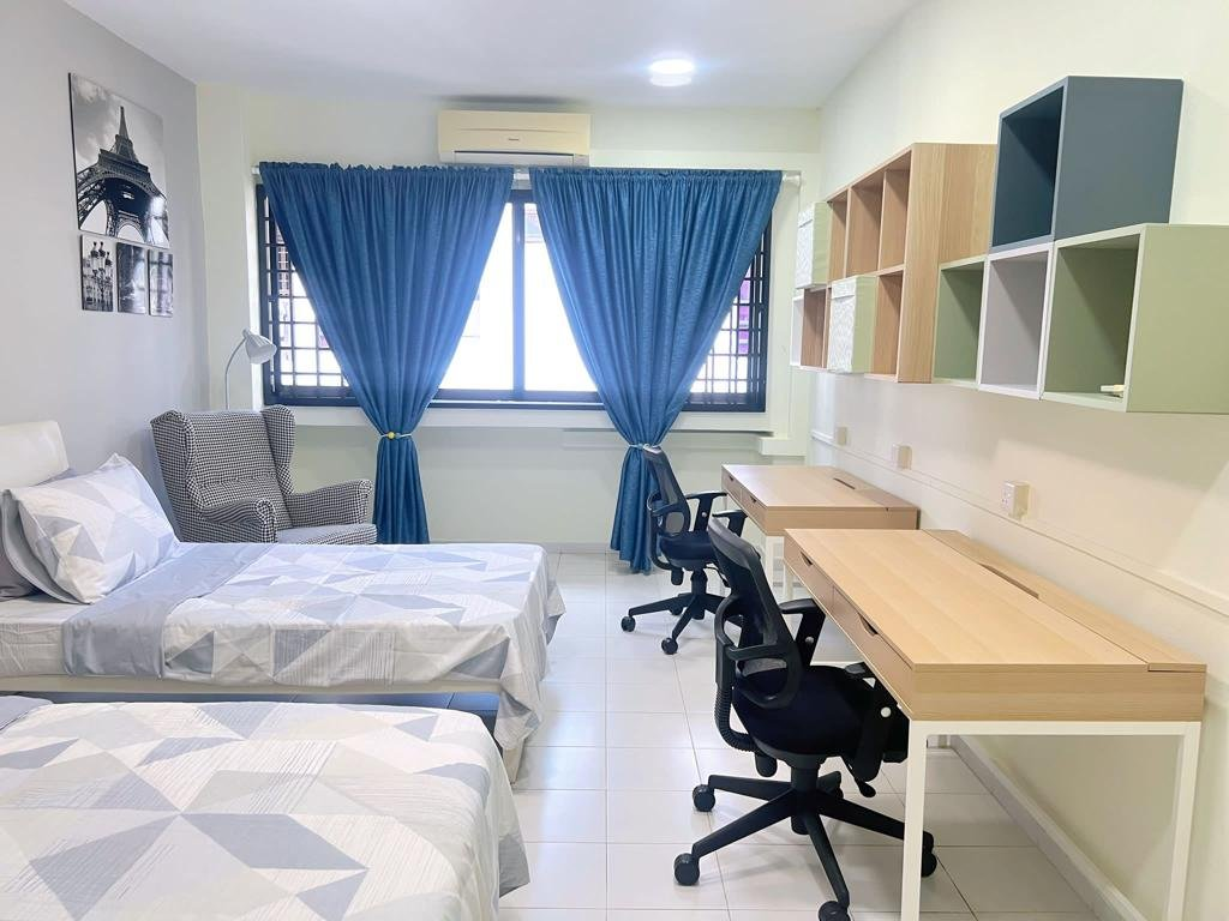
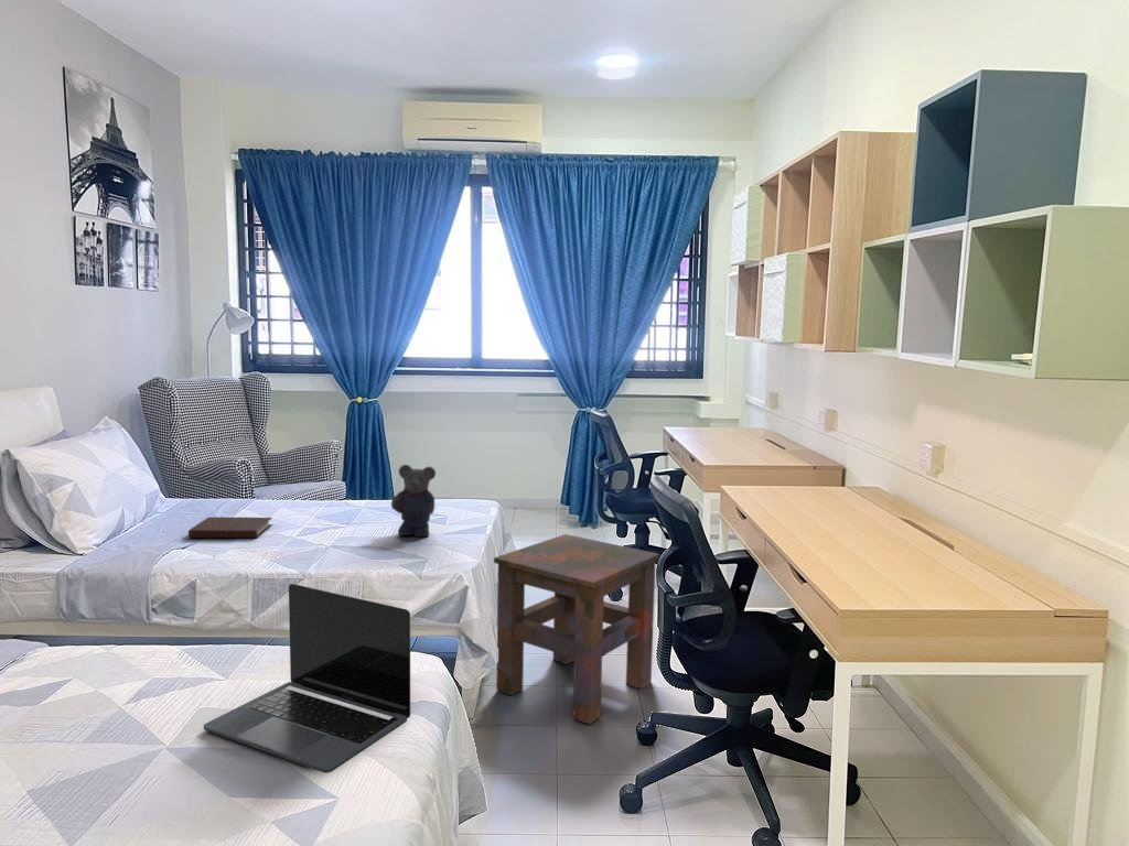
+ laptop (307, 670)
+ side table (576, 621)
+ bear (411, 497)
+ notebook (232, 527)
